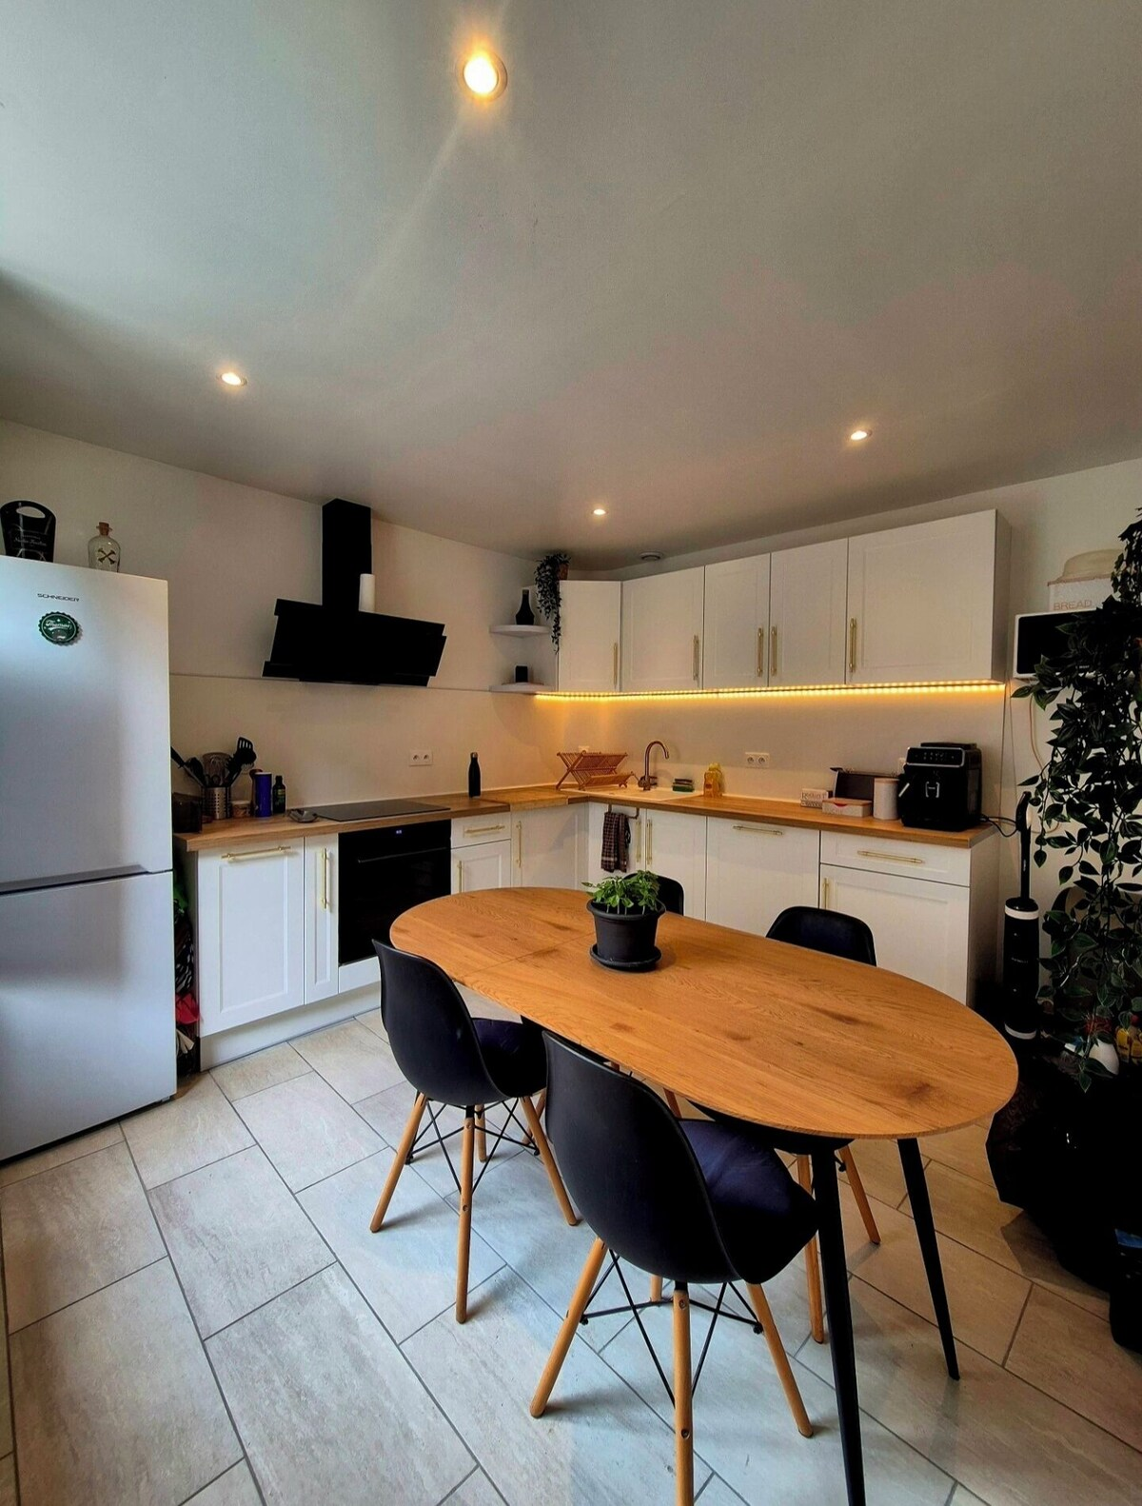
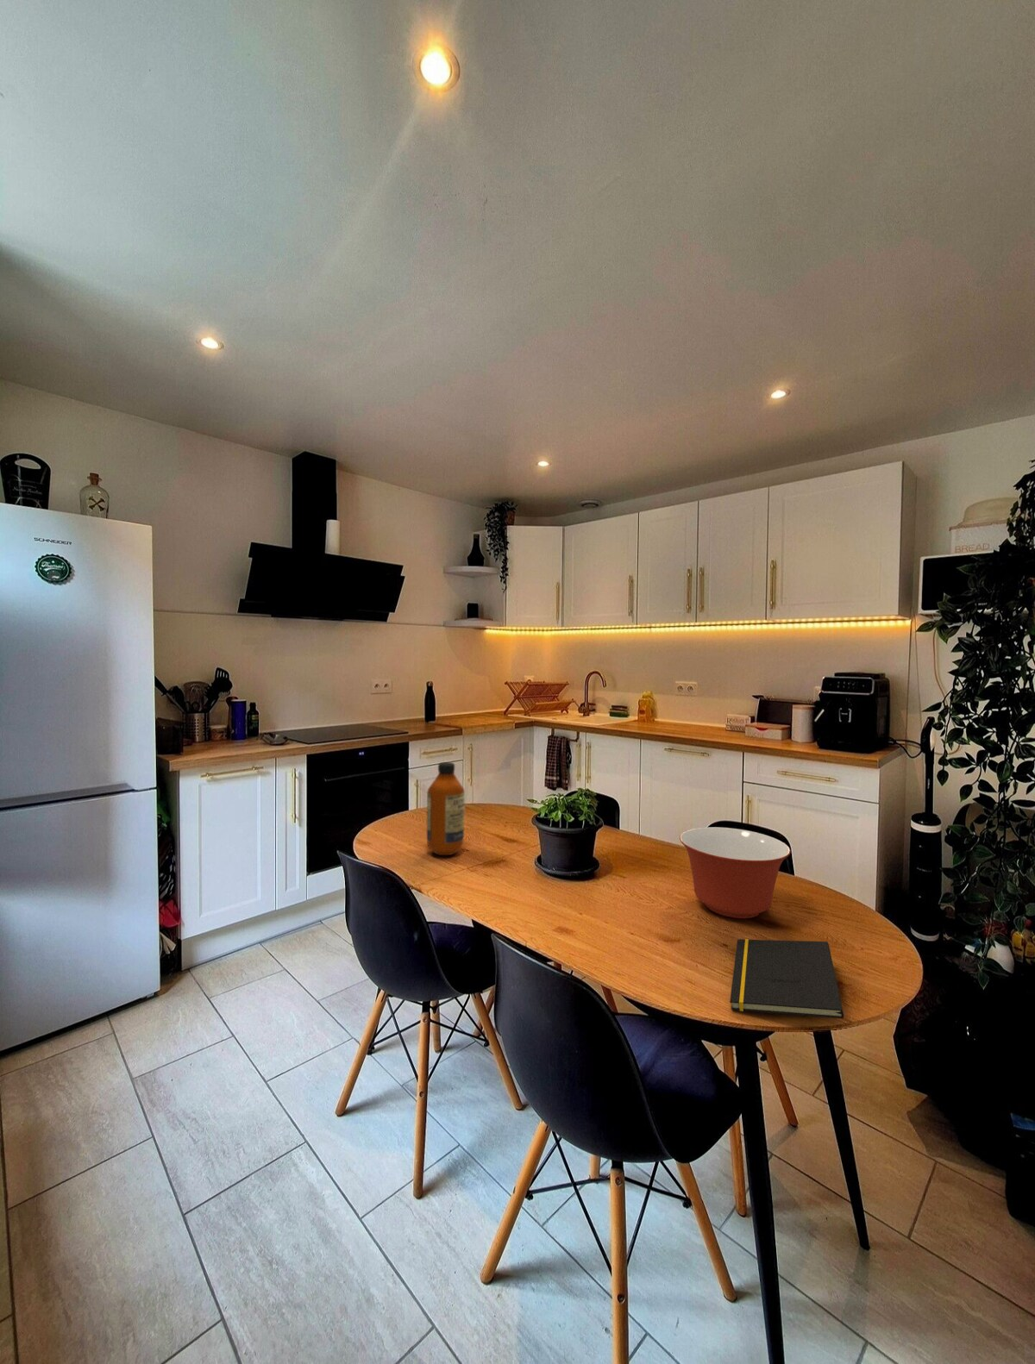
+ mixing bowl (733, 874)
+ bottle (445, 808)
+ notepad (783, 973)
